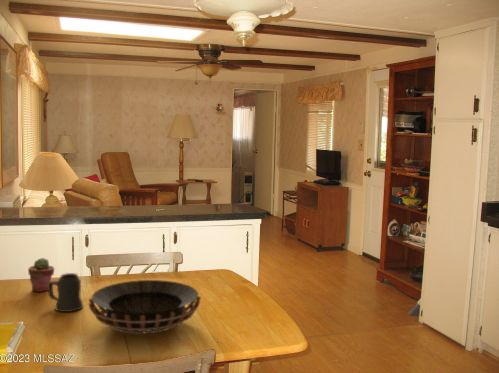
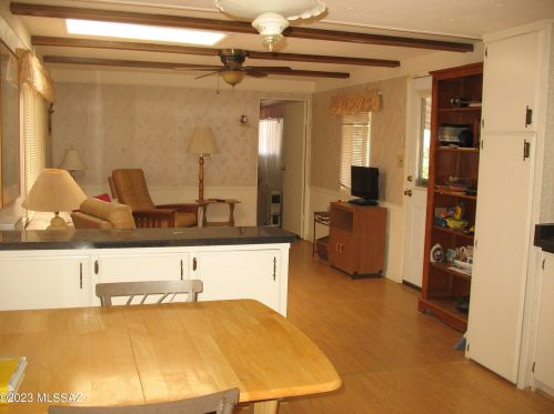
- decorative bowl (144, 310)
- mug (65, 291)
- potted succulent (41, 273)
